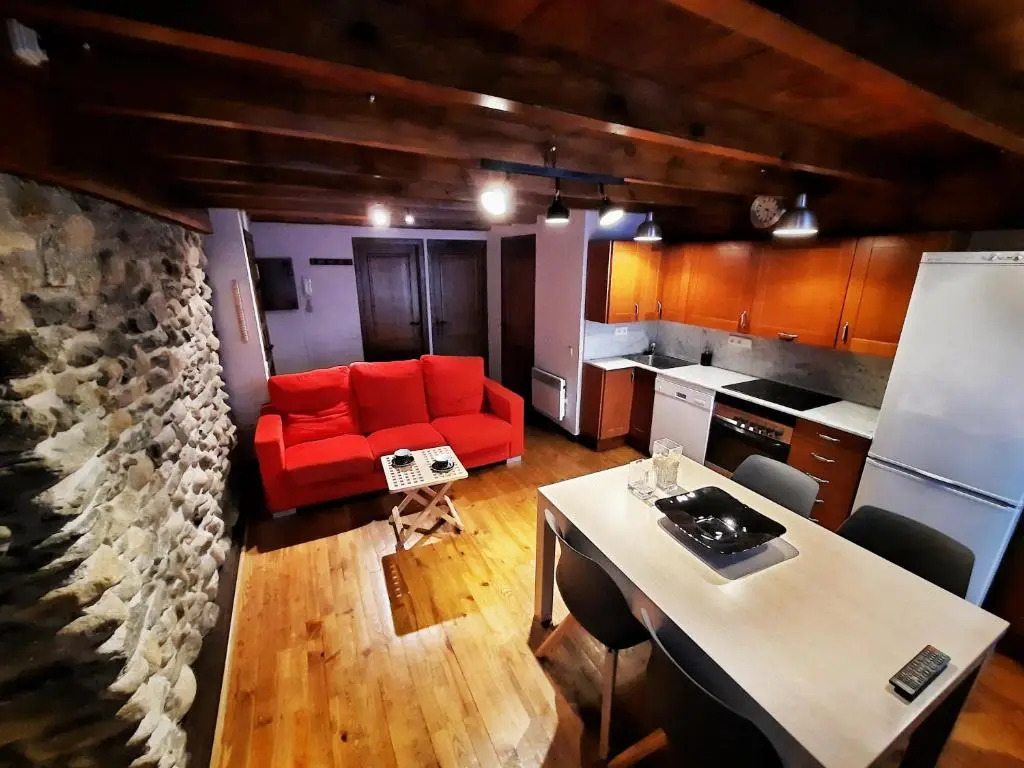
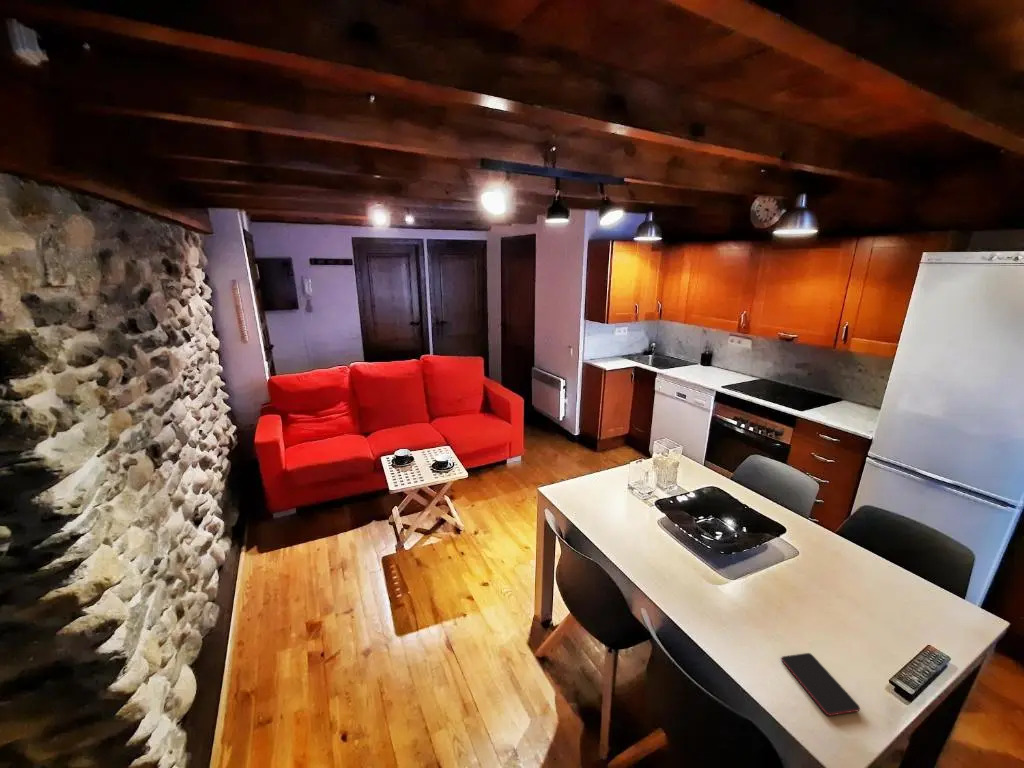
+ smartphone (818, 682)
